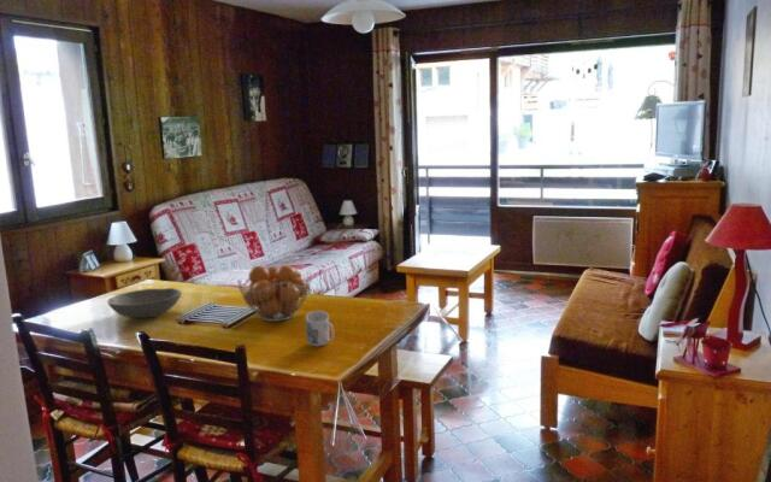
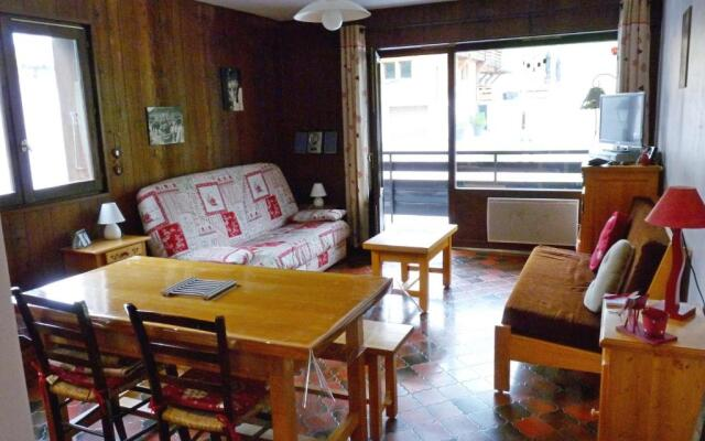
- bowl (146, 305)
- fruit basket (275, 290)
- mug (320, 328)
